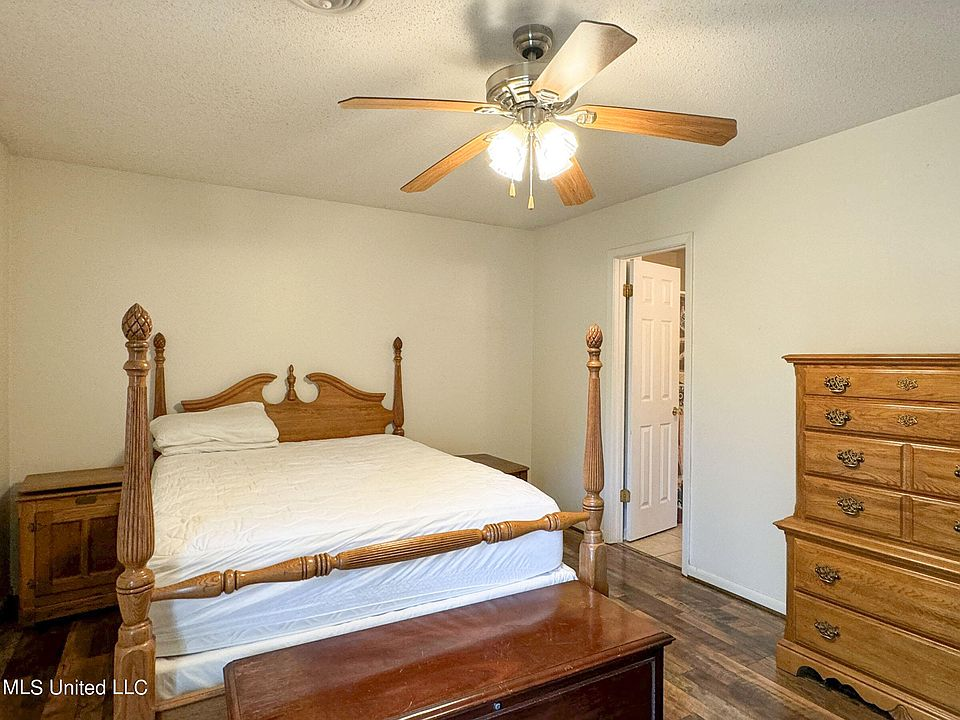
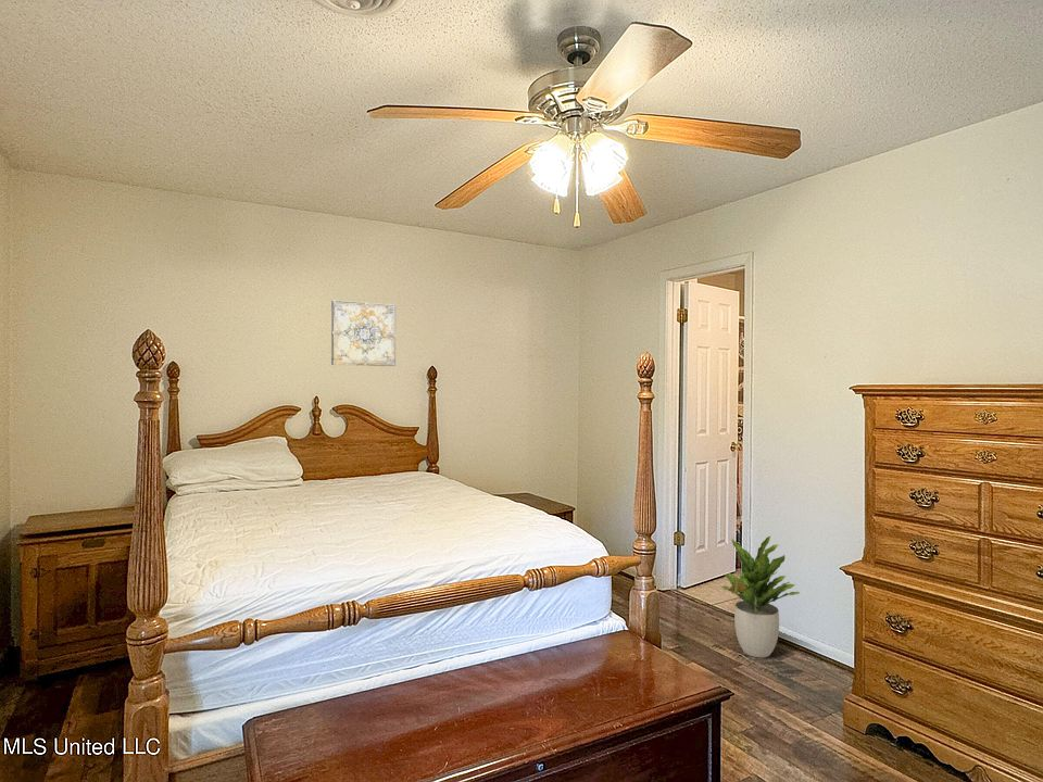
+ wall art (364, 333)
+ potted plant (753, 593)
